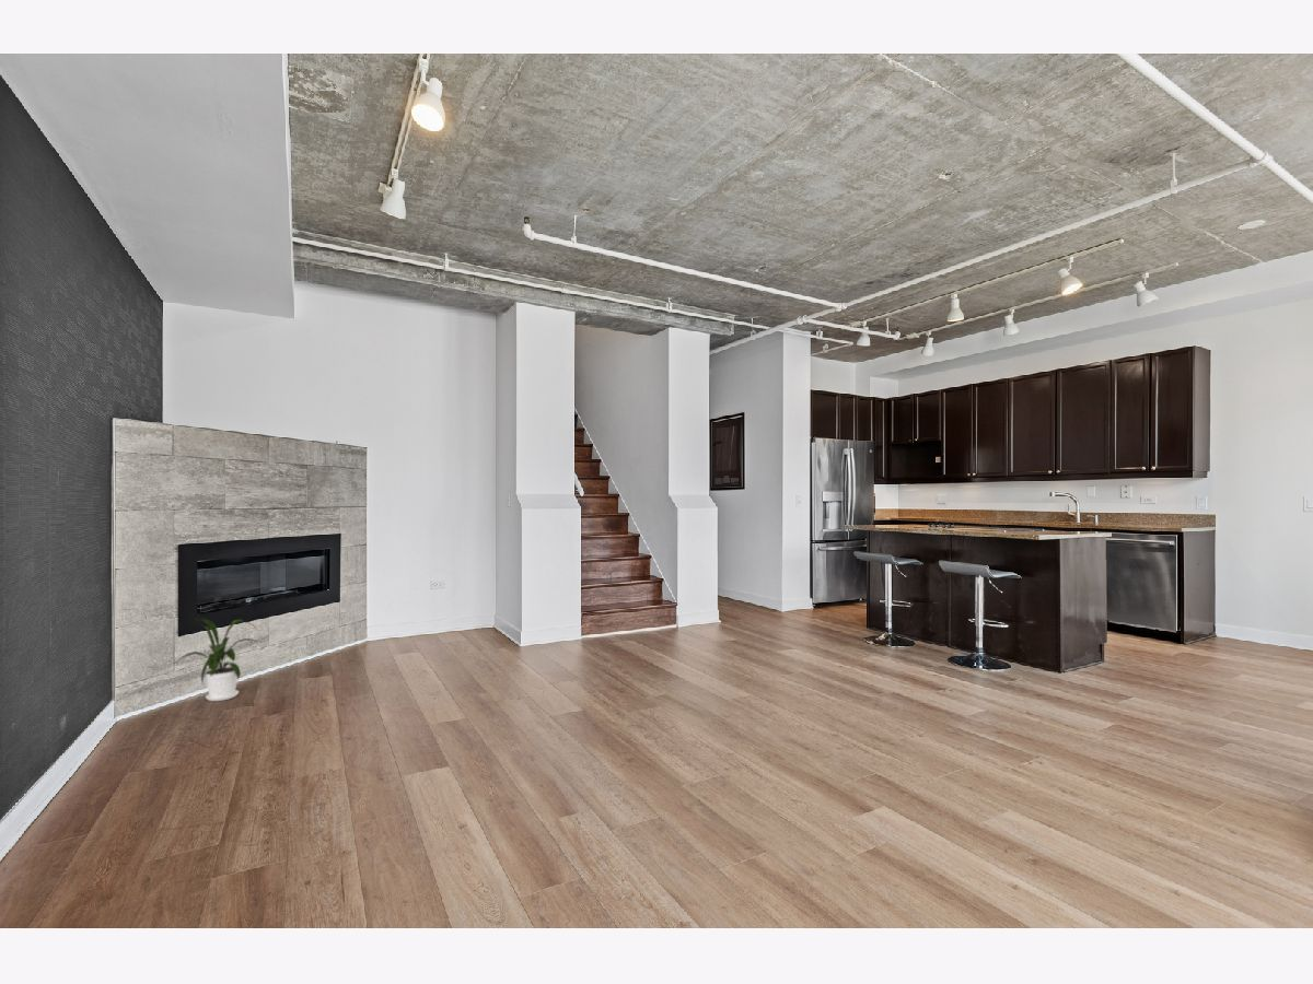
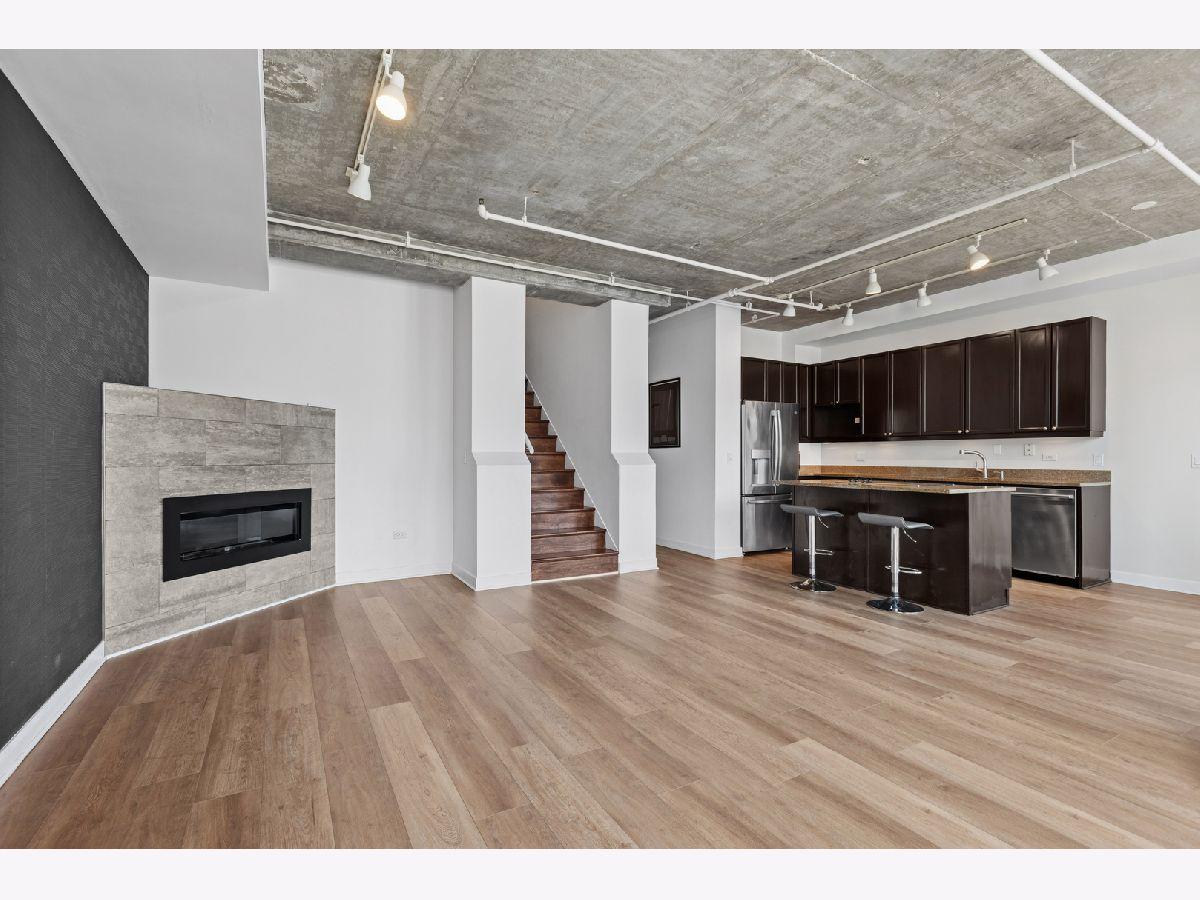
- house plant (220, 656)
